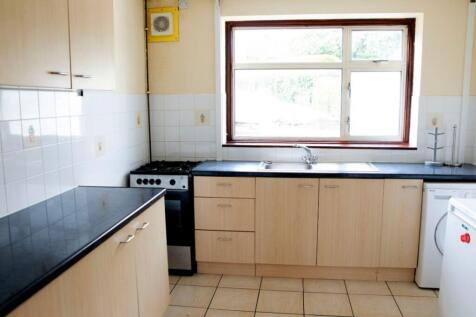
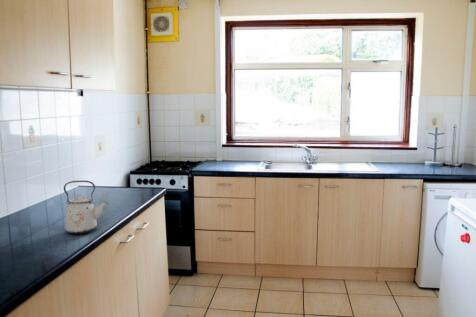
+ kettle (86, 205)
